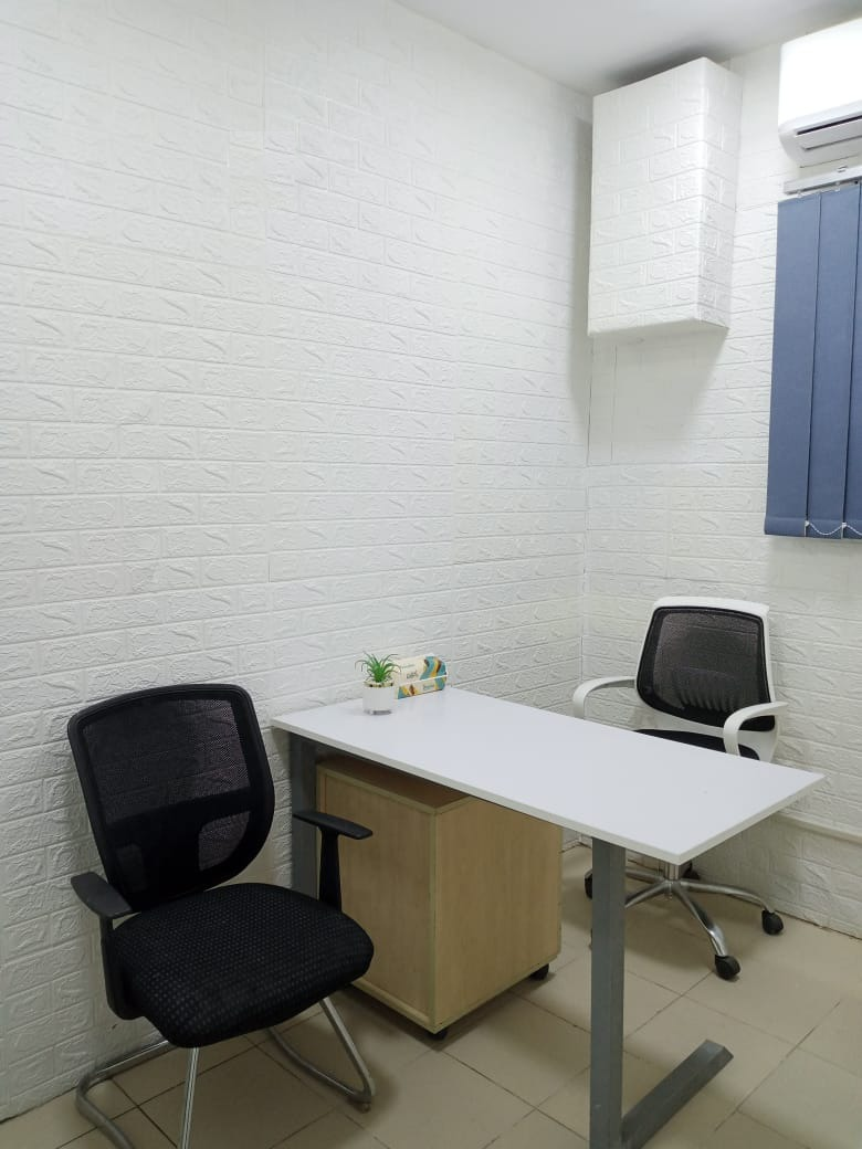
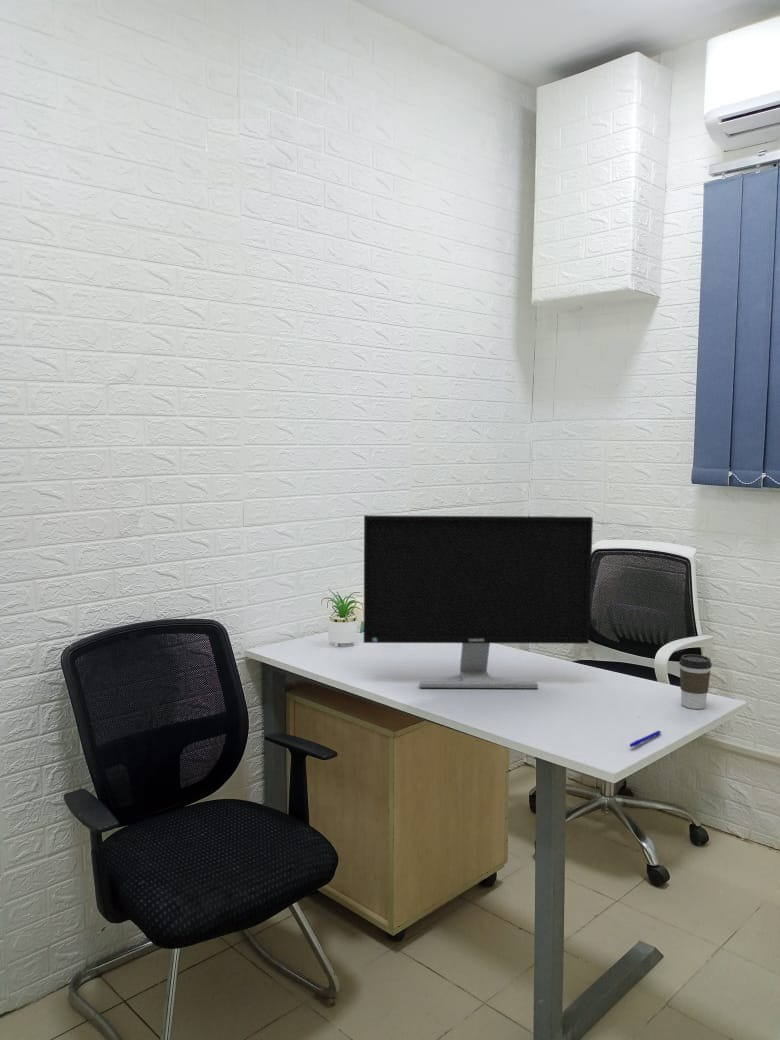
+ monitor (476, 599)
+ coffee cup (694, 681)
+ pen (646, 738)
